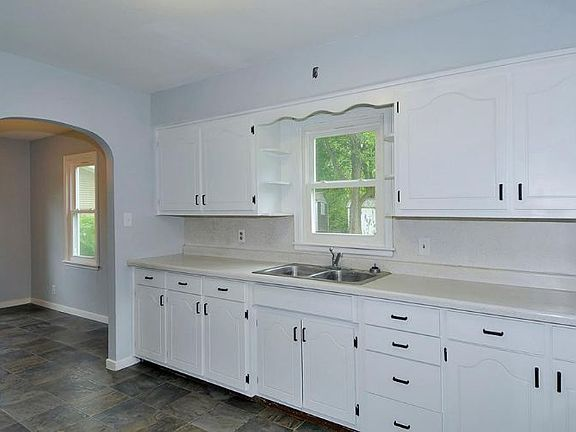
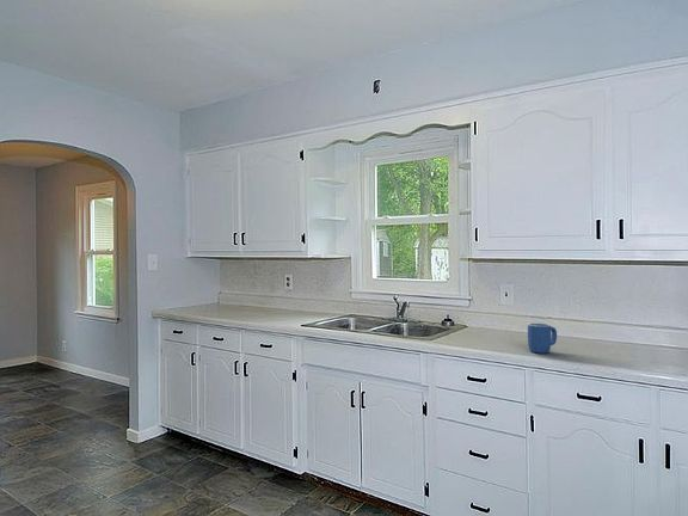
+ mug (541, 337)
